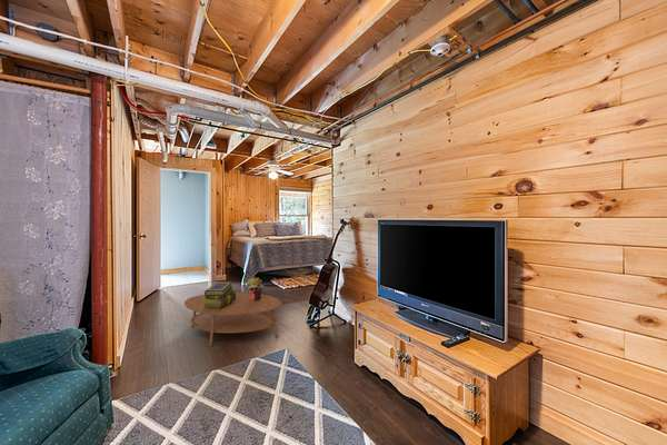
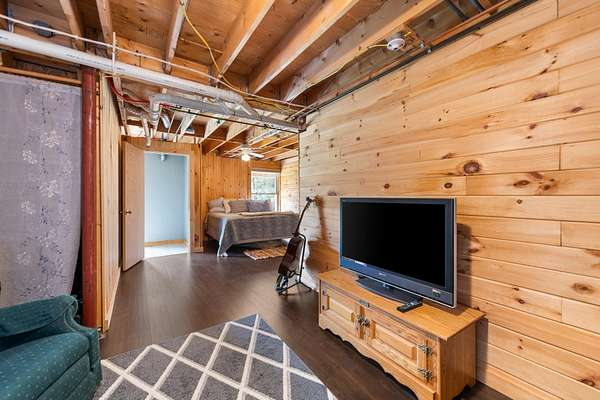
- potted plant (253, 287)
- stack of books (219, 294)
- coffee table (232, 316)
